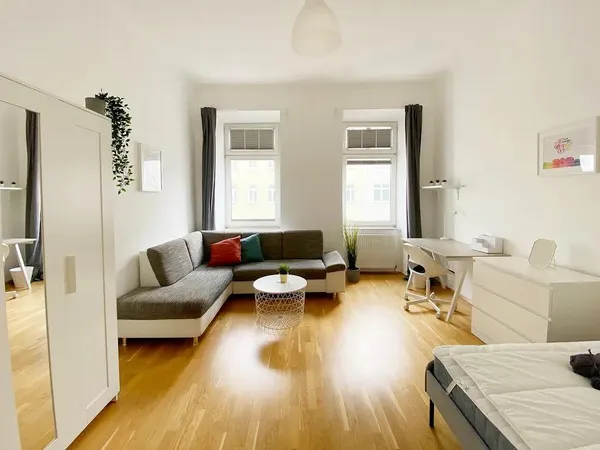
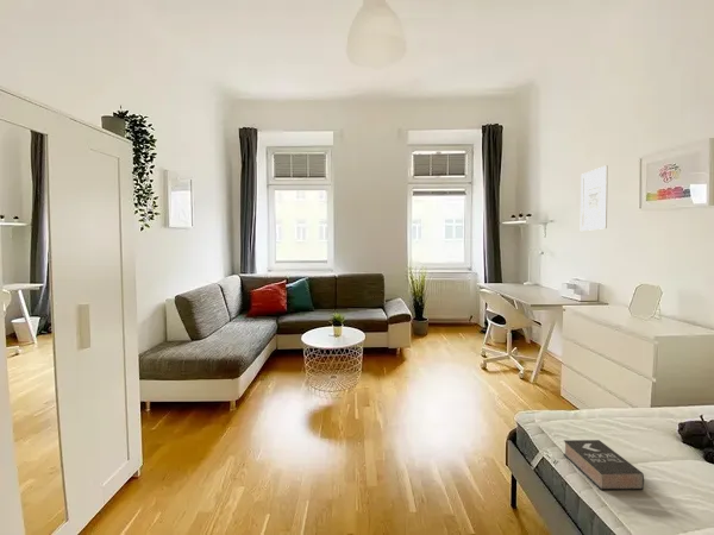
+ wall art (593, 200)
+ book (600, 462)
